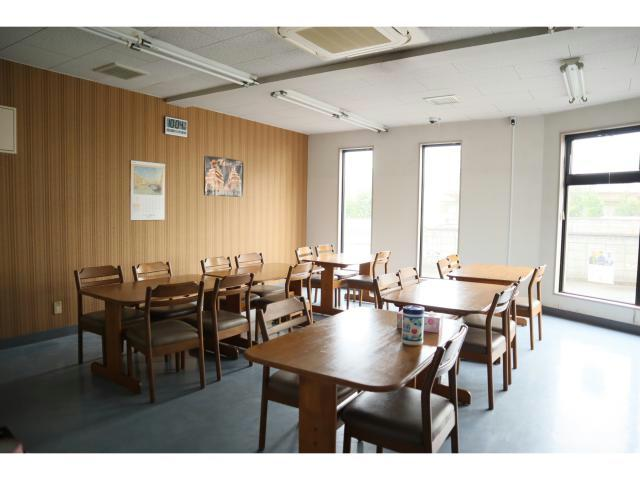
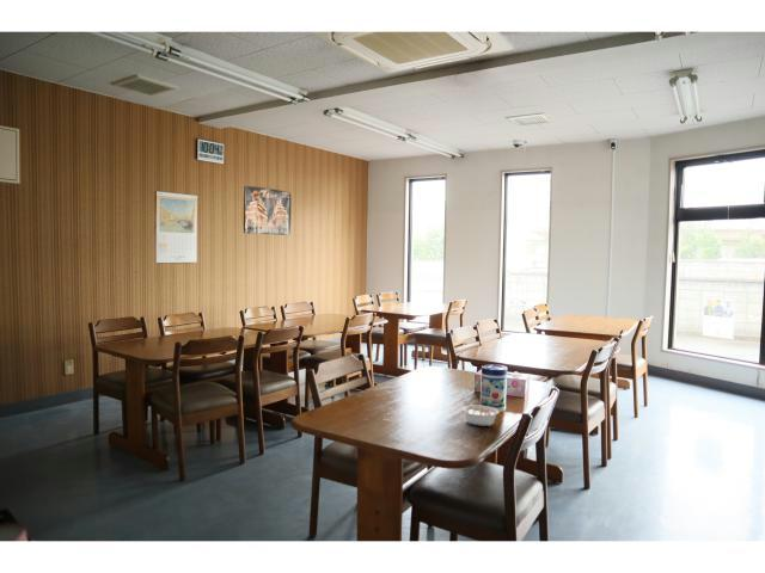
+ legume (478, 414)
